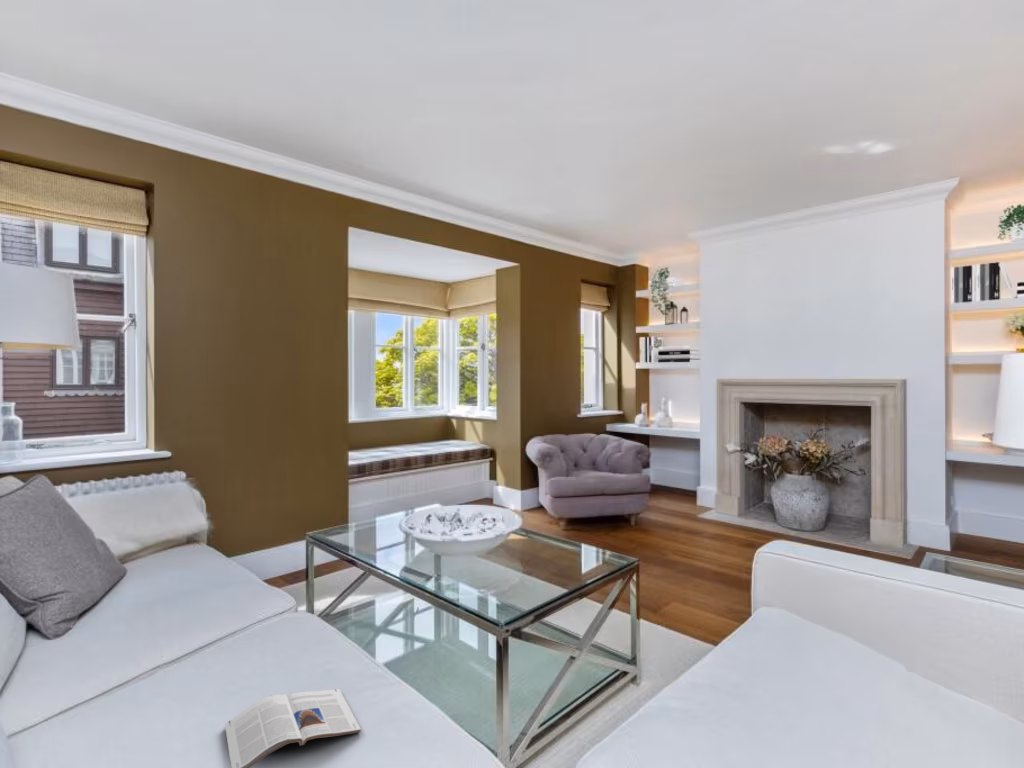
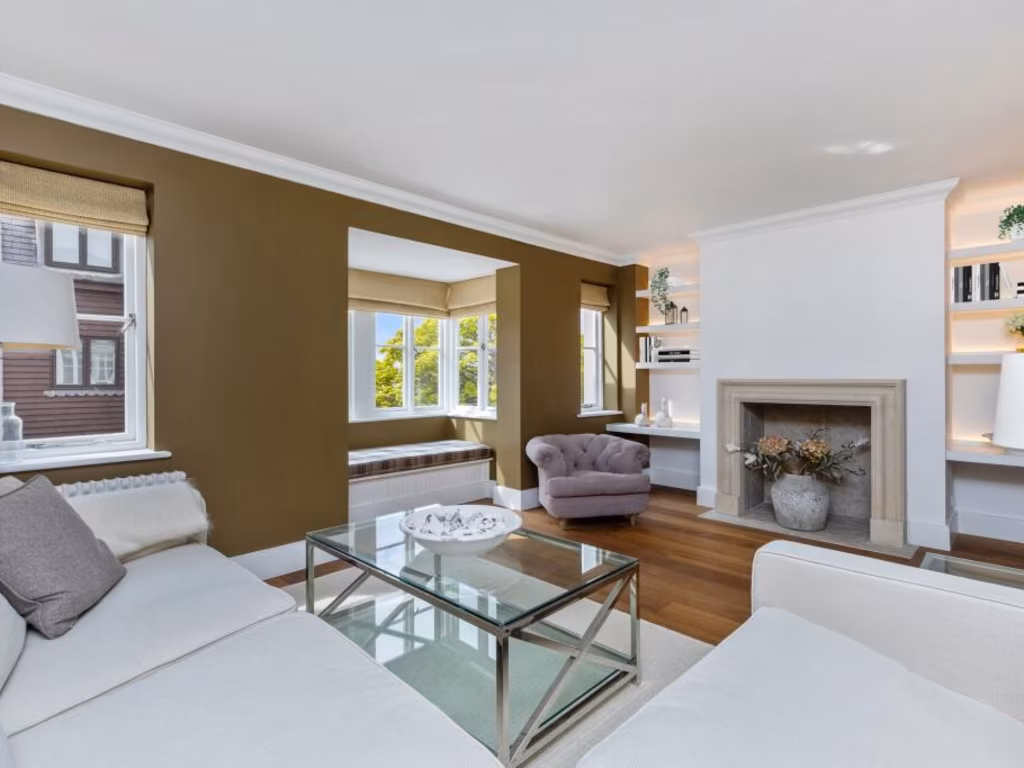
- magazine (292, 720)
